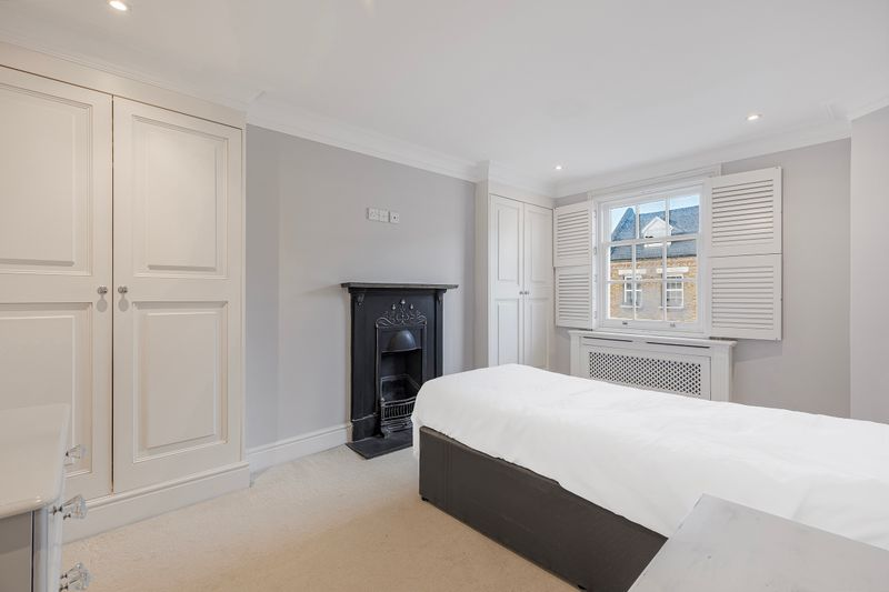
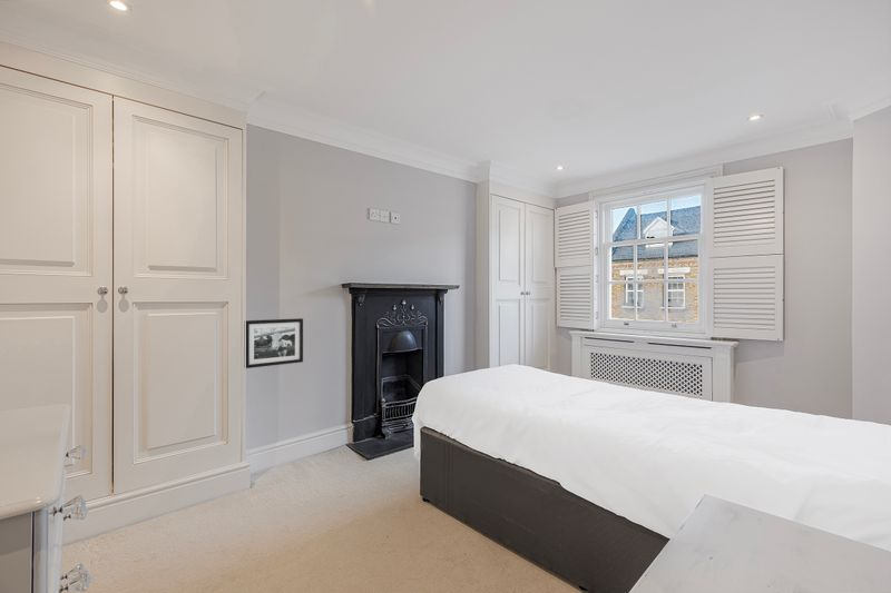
+ picture frame (274, 342)
